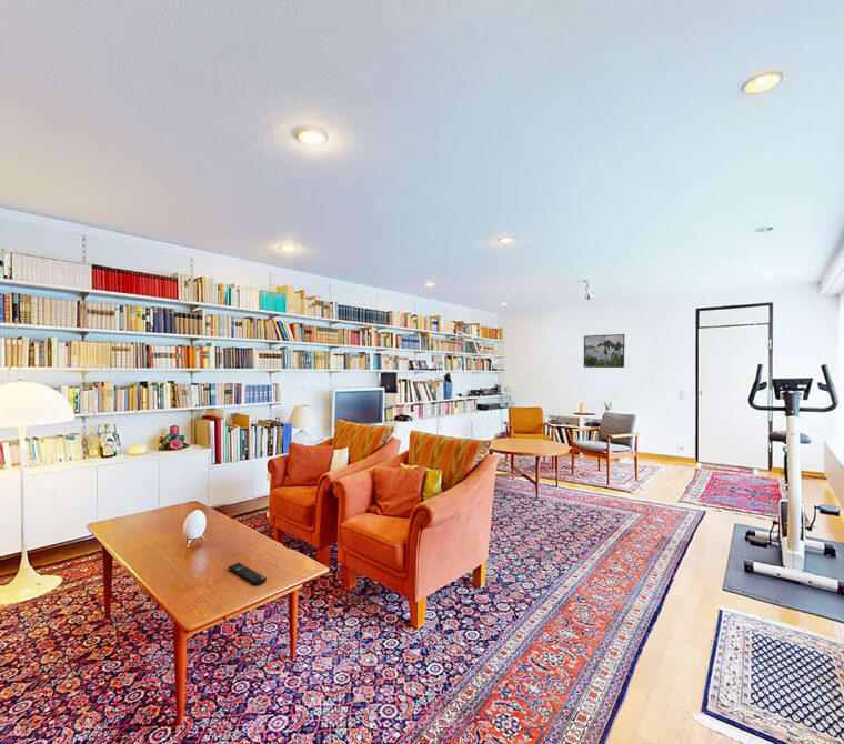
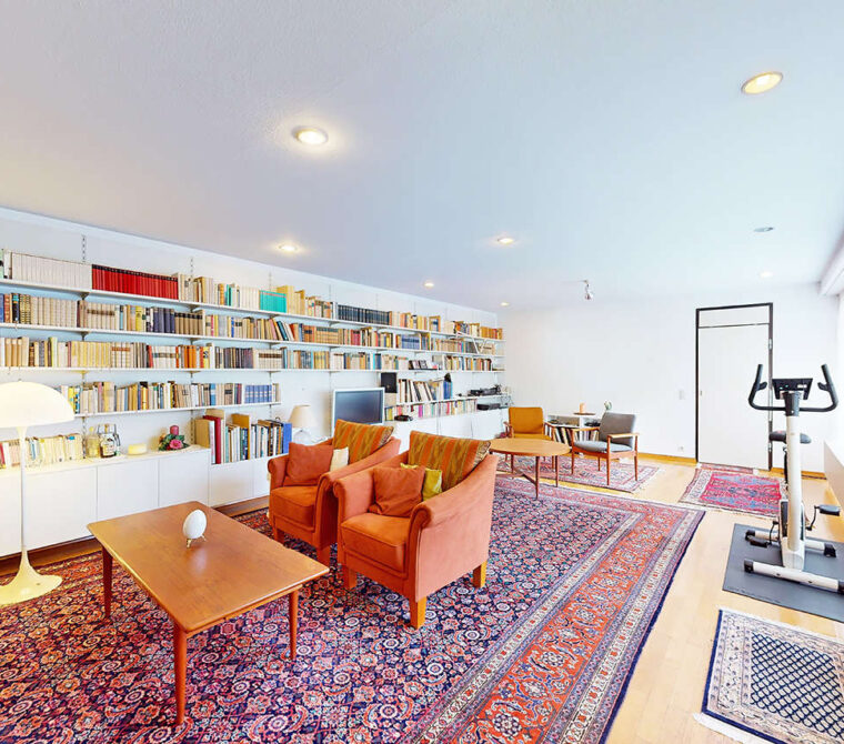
- remote control (247, 573)
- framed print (603, 351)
